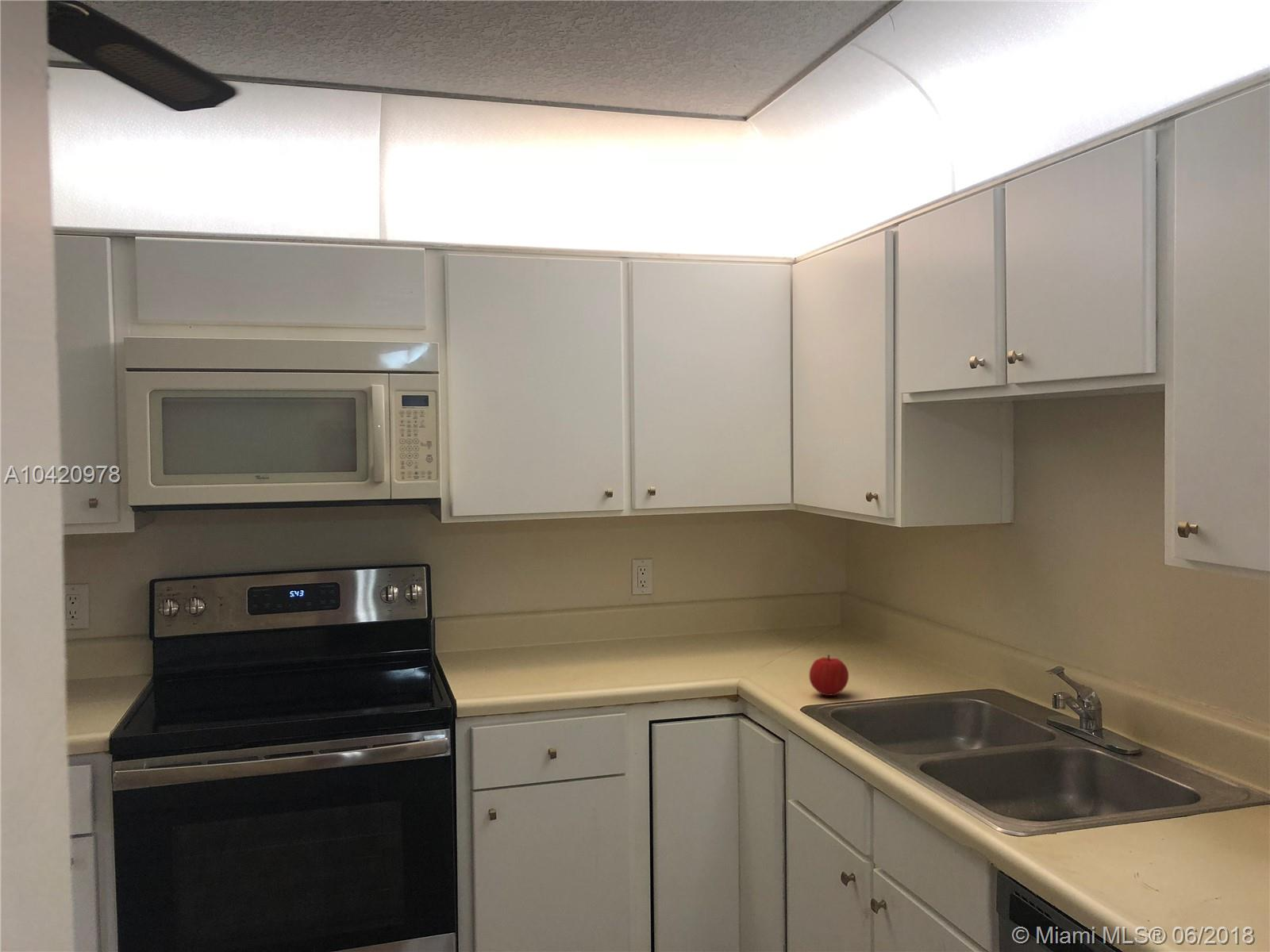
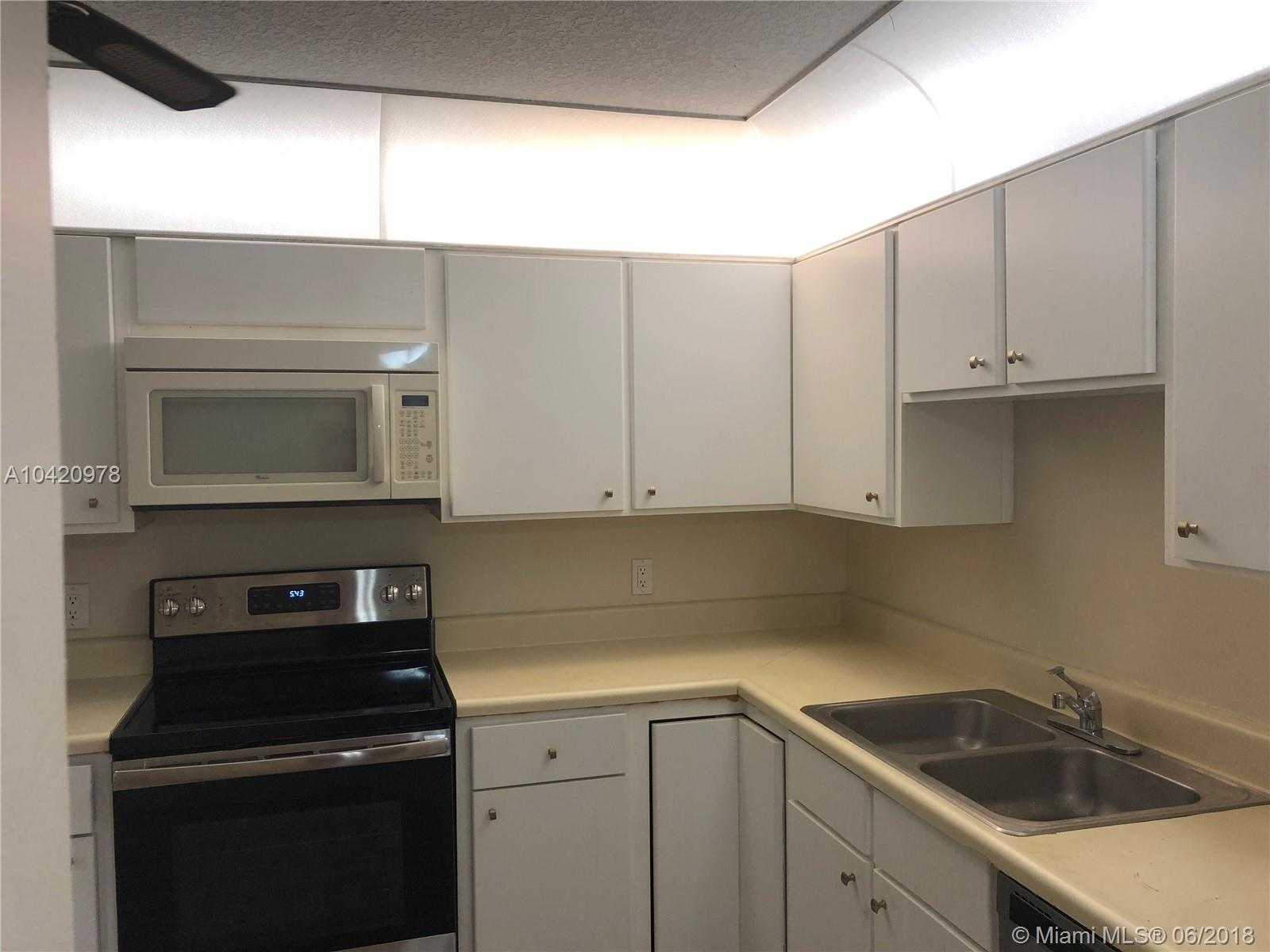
- fruit (829, 674)
